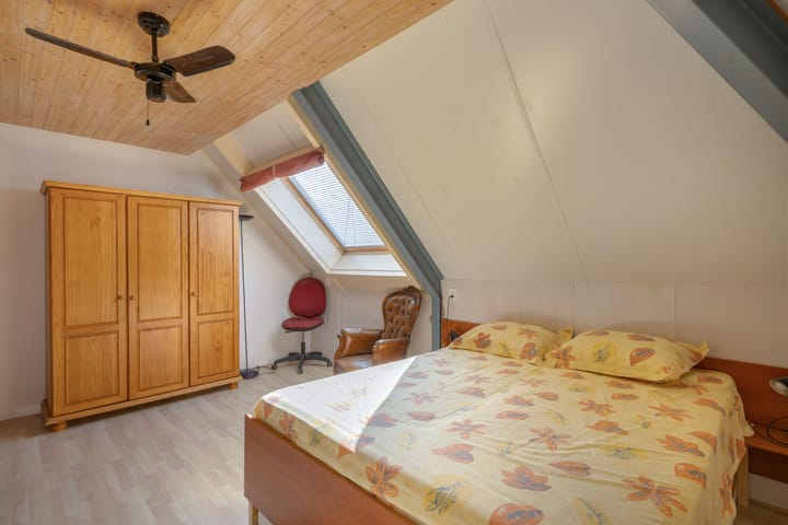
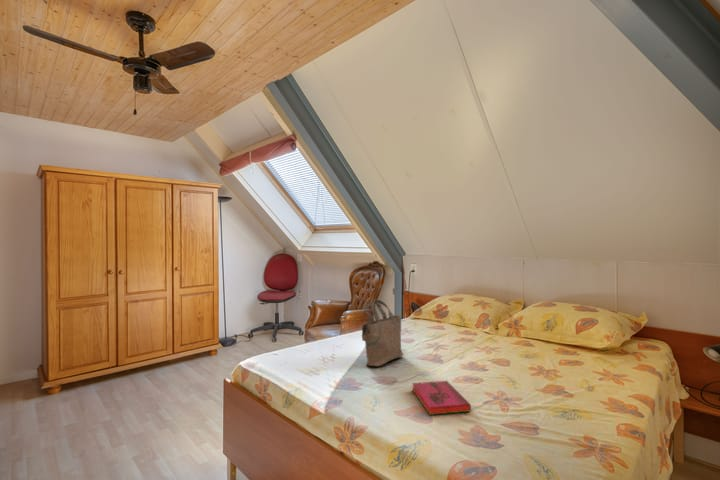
+ hardback book (439, 396)
+ tote bag (380, 330)
